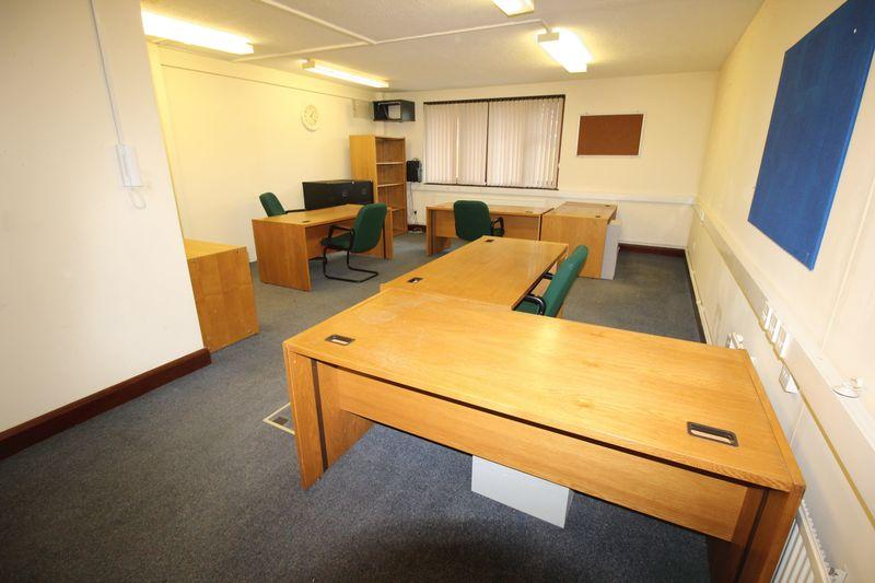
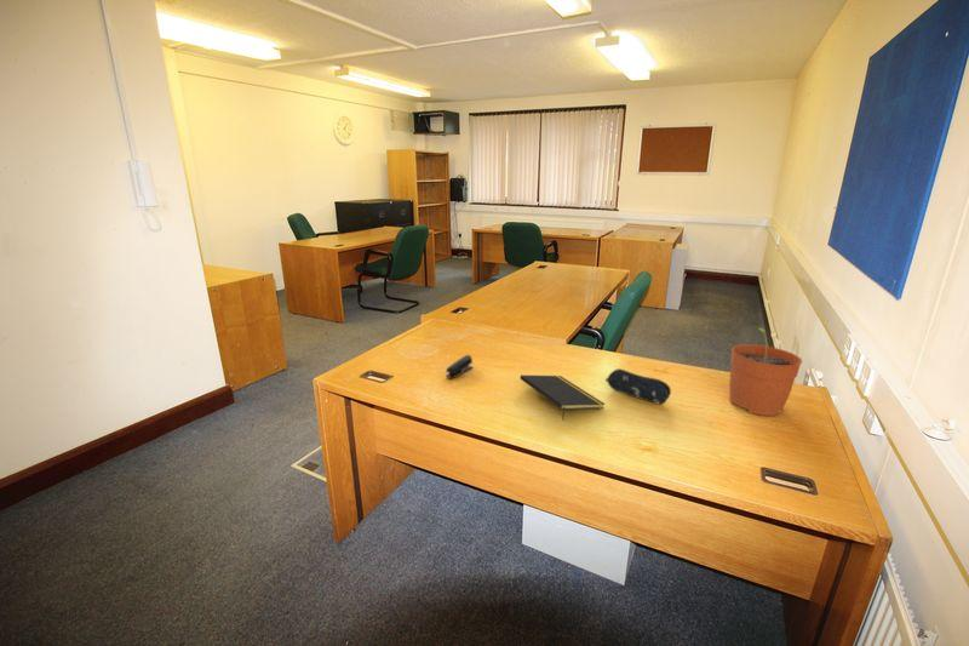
+ pencil case (637, 385)
+ plant pot (762, 366)
+ notepad (560, 390)
+ stapler (459, 366)
